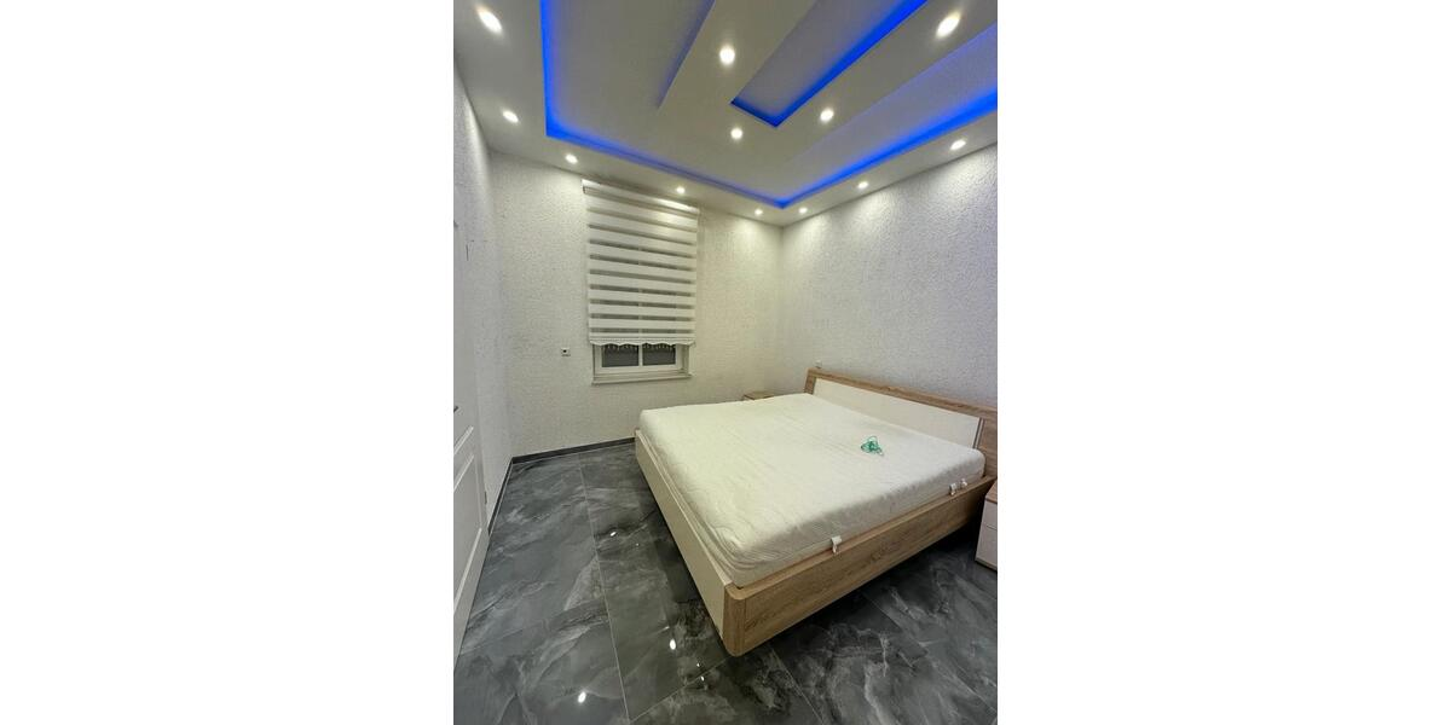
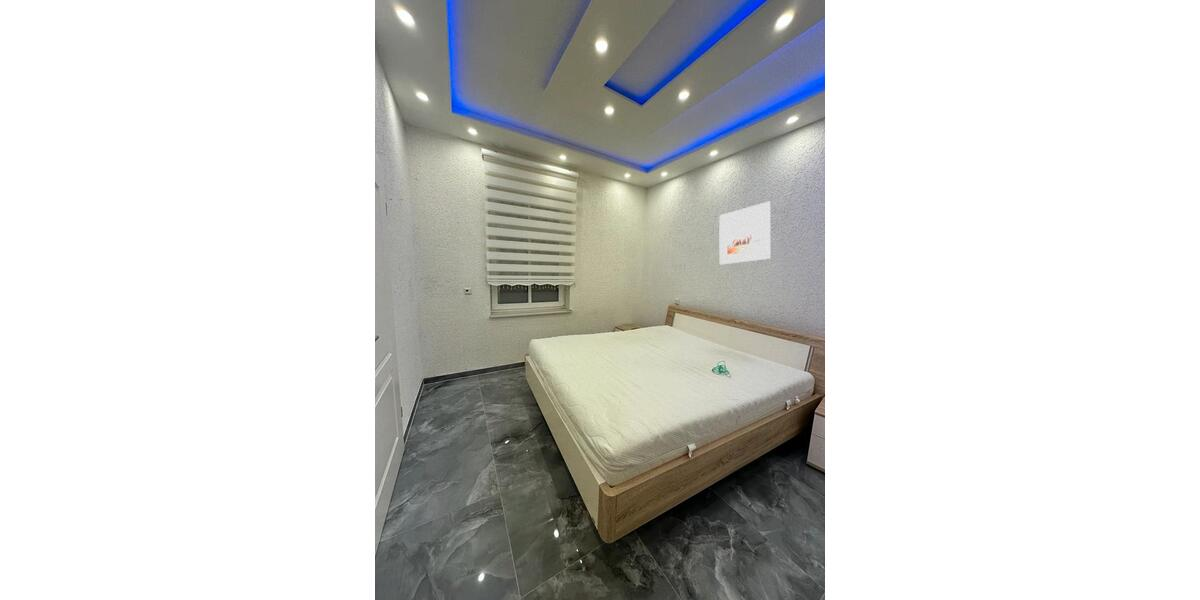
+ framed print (743, 235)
